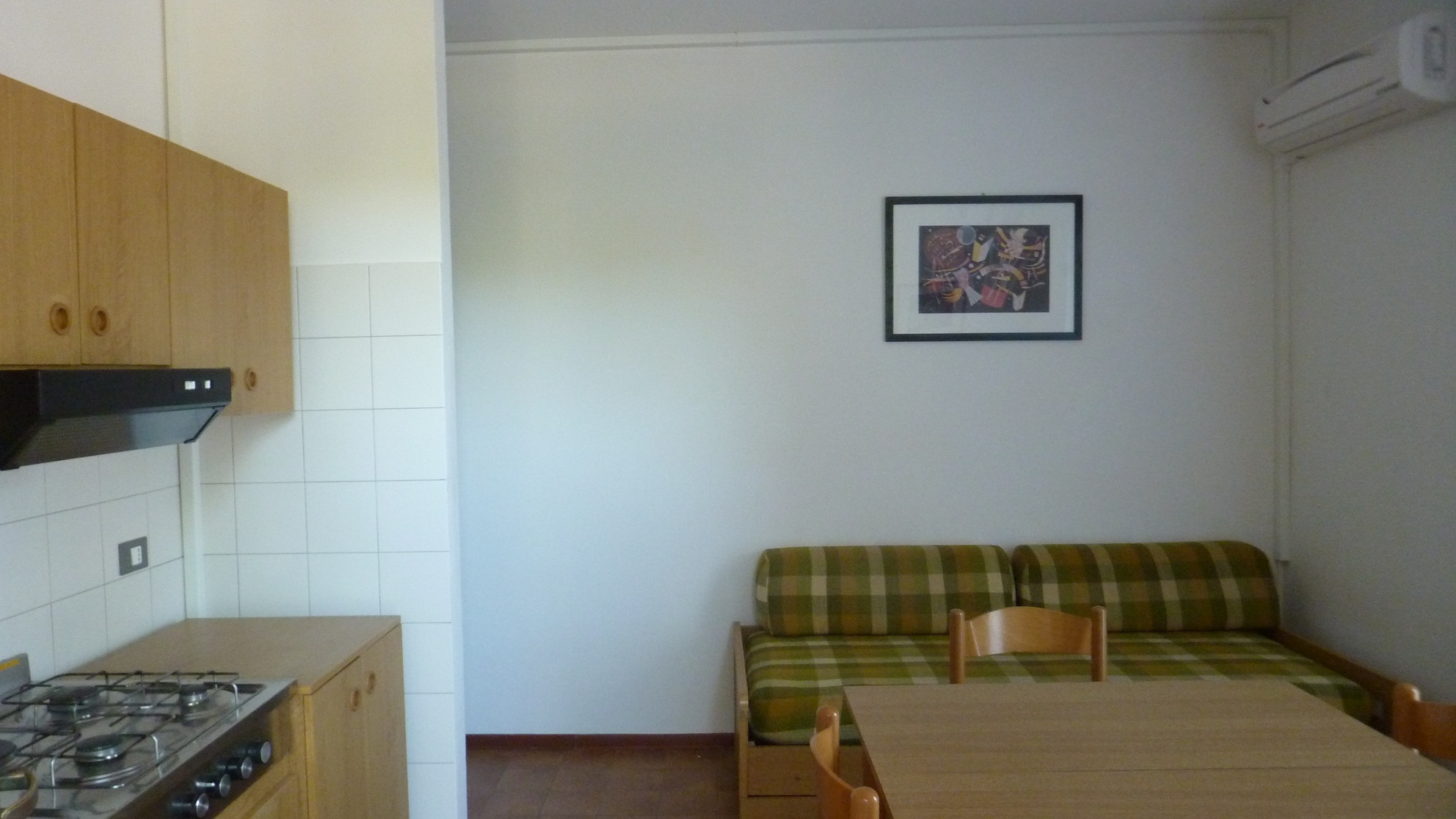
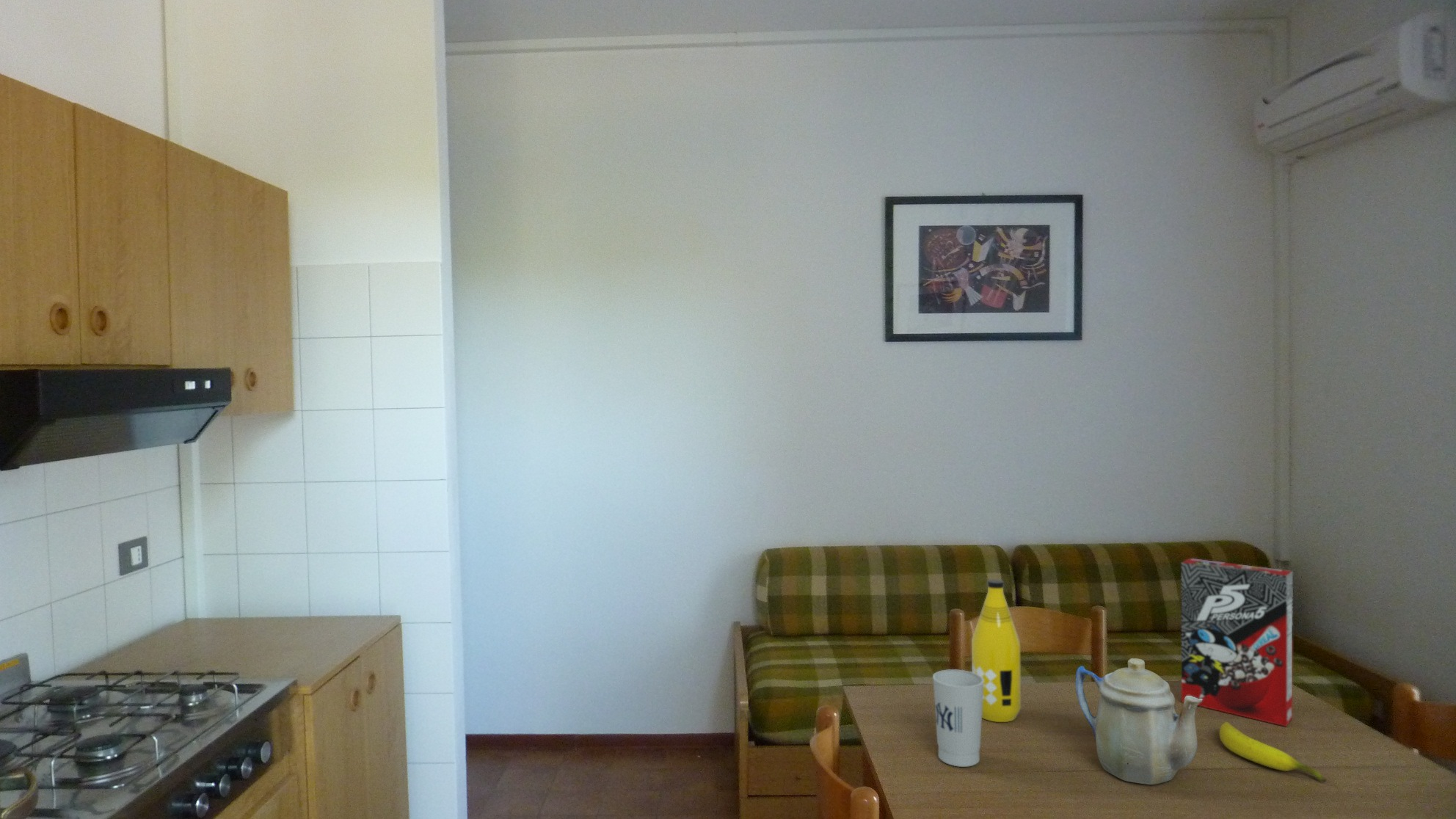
+ bottle (995, 648)
+ teapot (1136, 715)
+ banana (1260, 746)
+ cereal box (1235, 638)
+ cup (958, 718)
